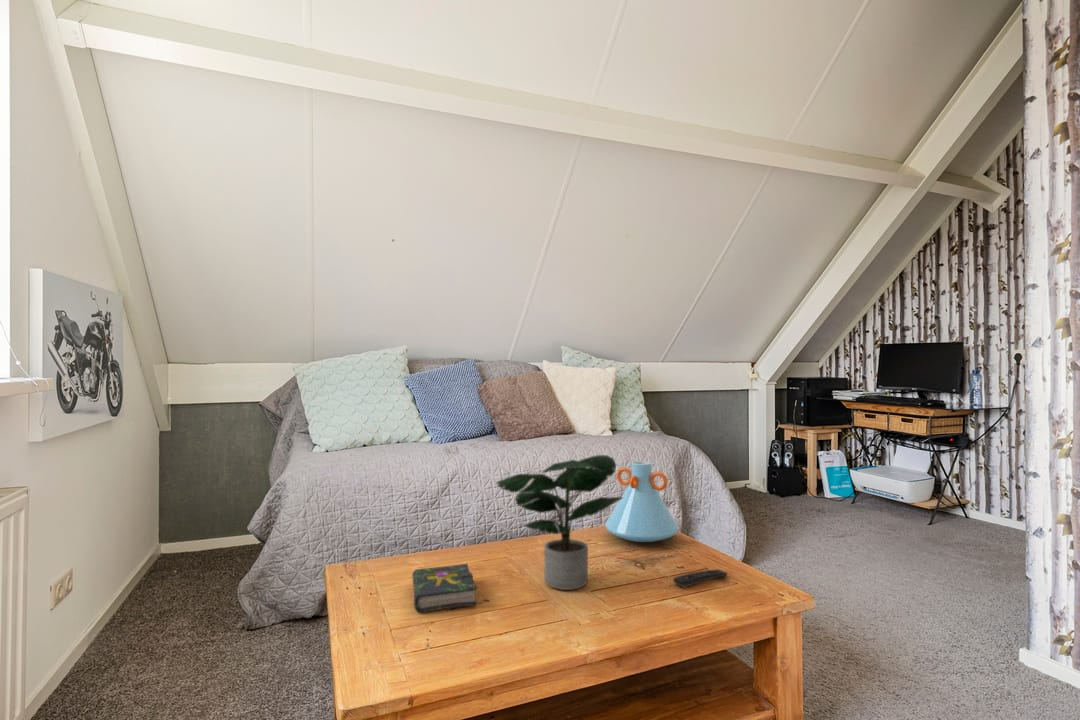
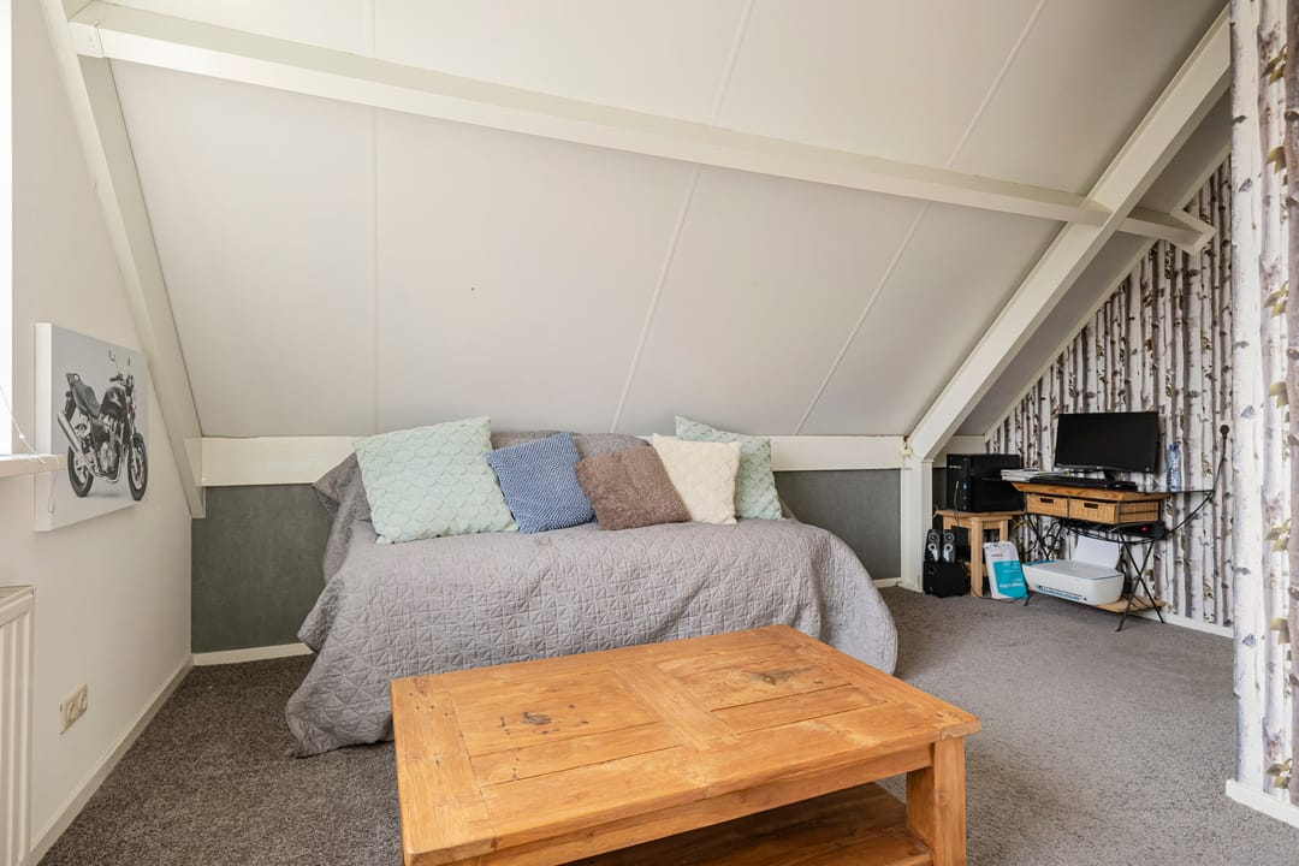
- book (443, 585)
- vase (641, 500)
- potted plant (559, 518)
- remote control (702, 576)
